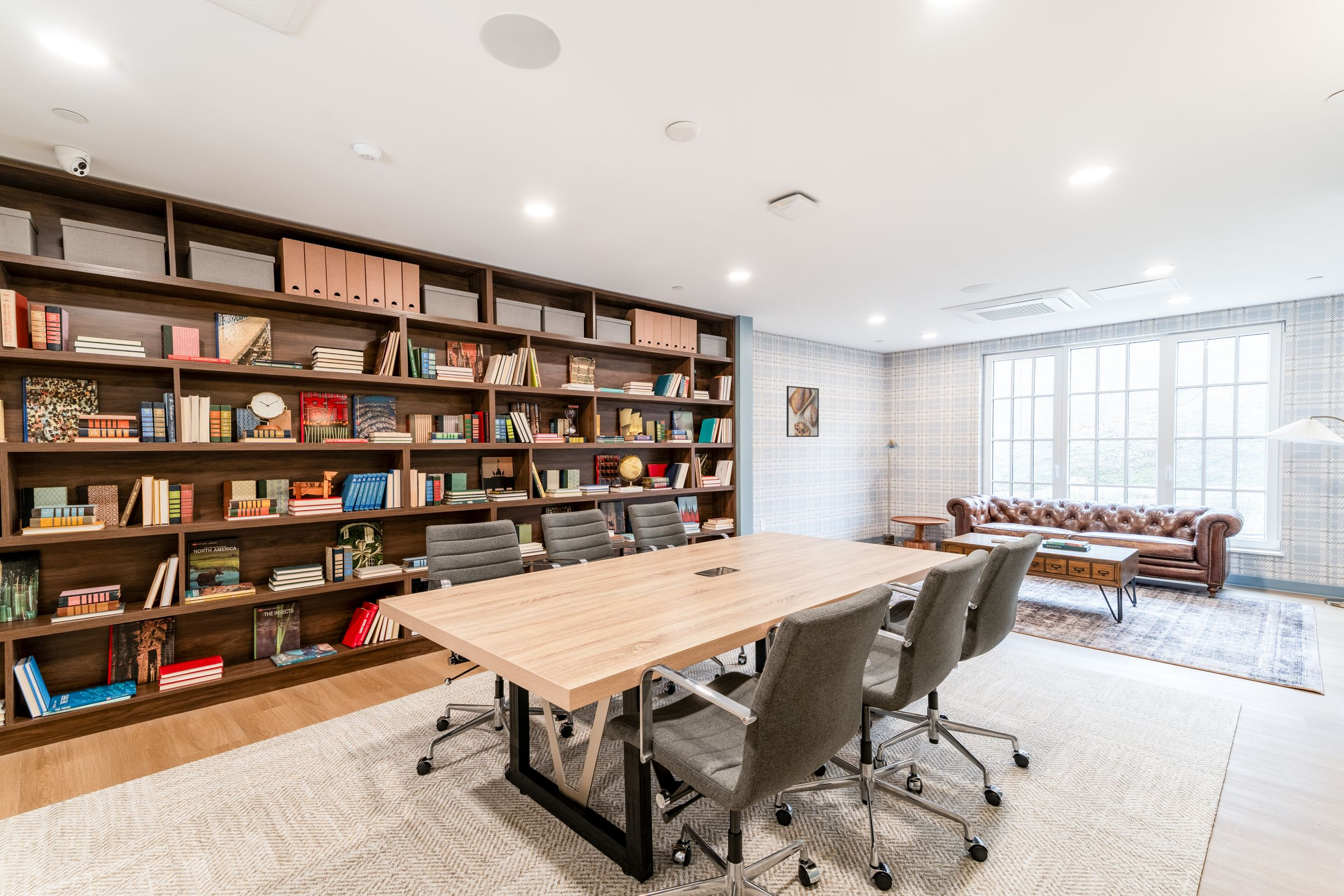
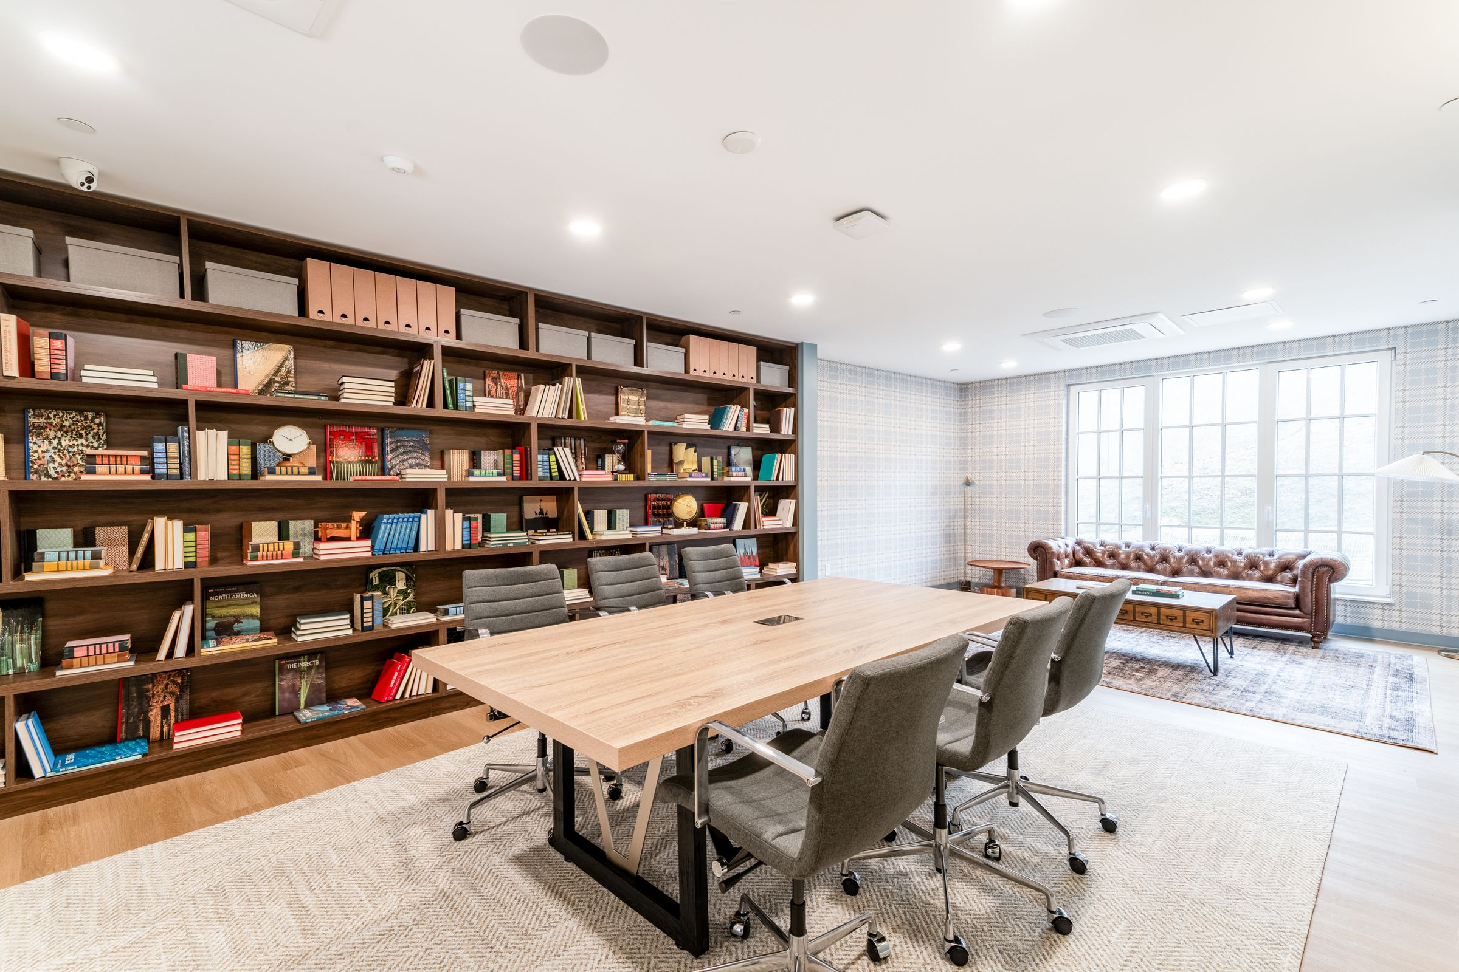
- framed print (803, 412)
